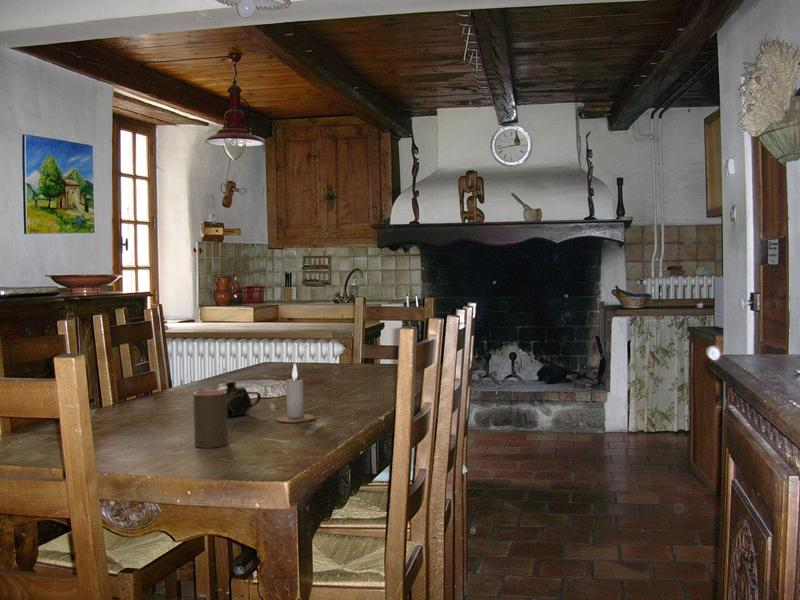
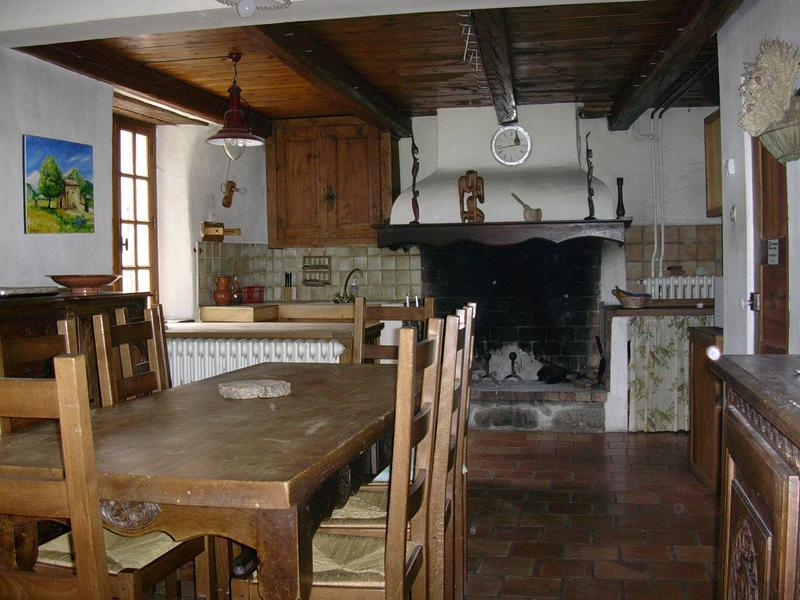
- cup (210, 418)
- candle (294, 391)
- teapot (229, 397)
